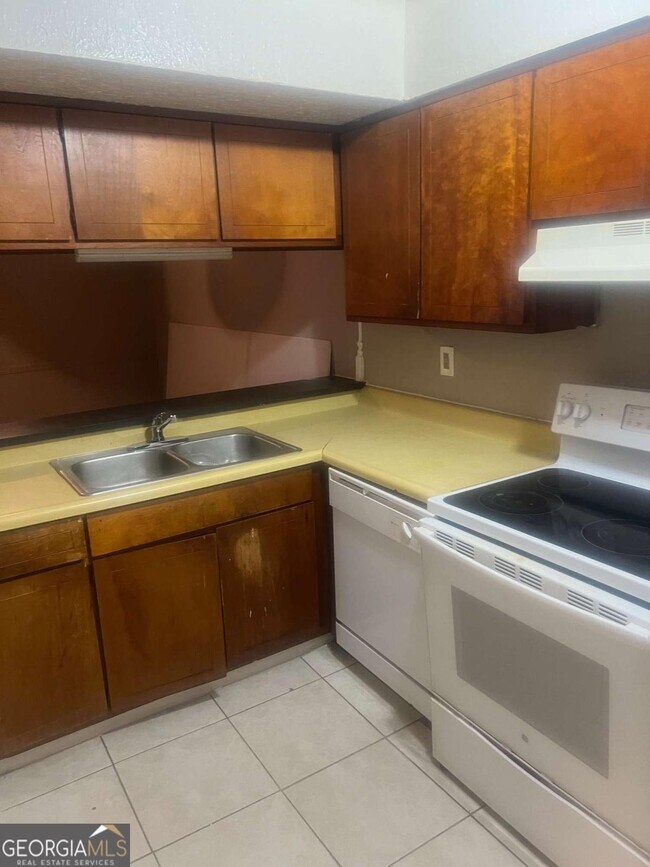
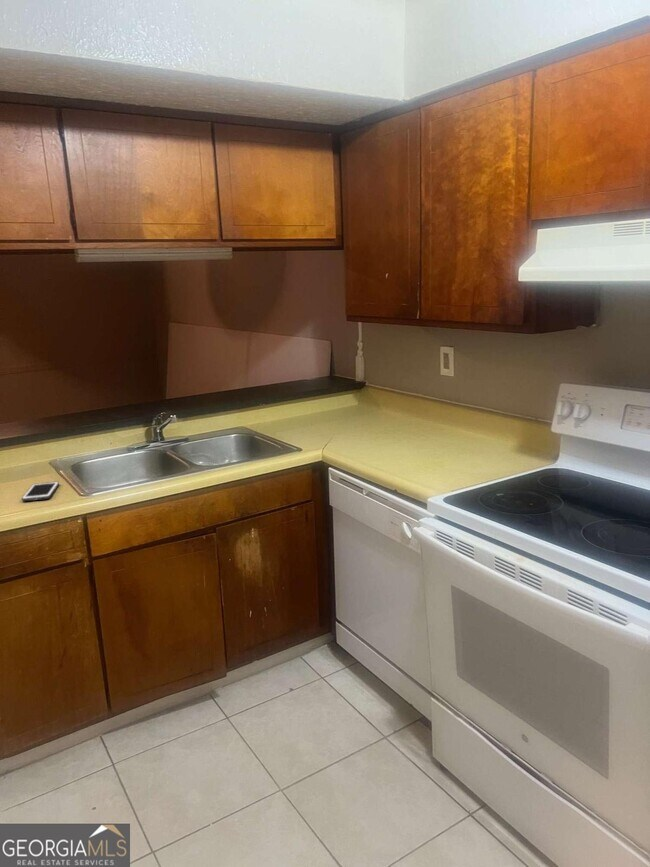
+ cell phone (41, 491)
